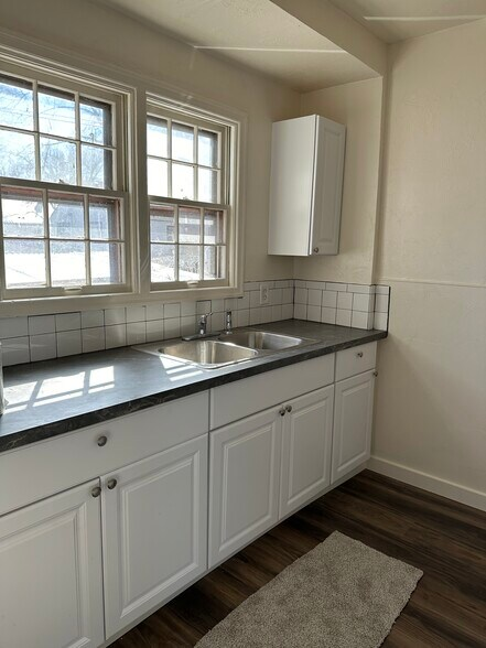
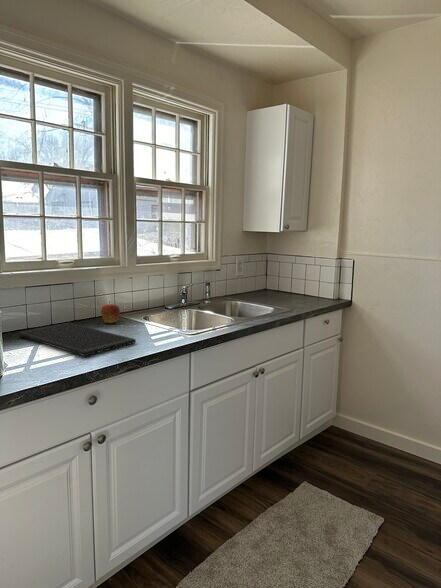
+ apple (110, 311)
+ cutting board (76, 337)
